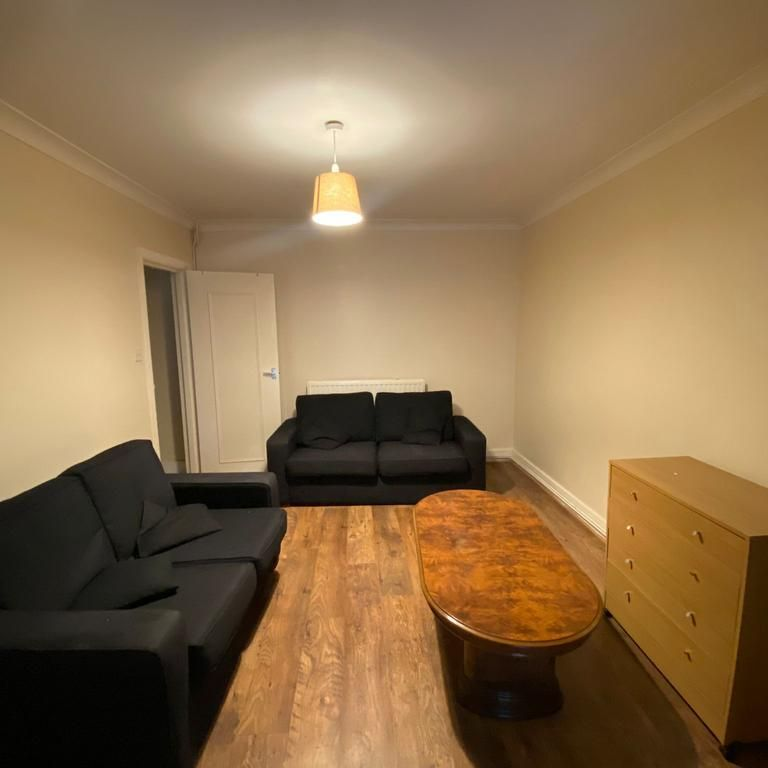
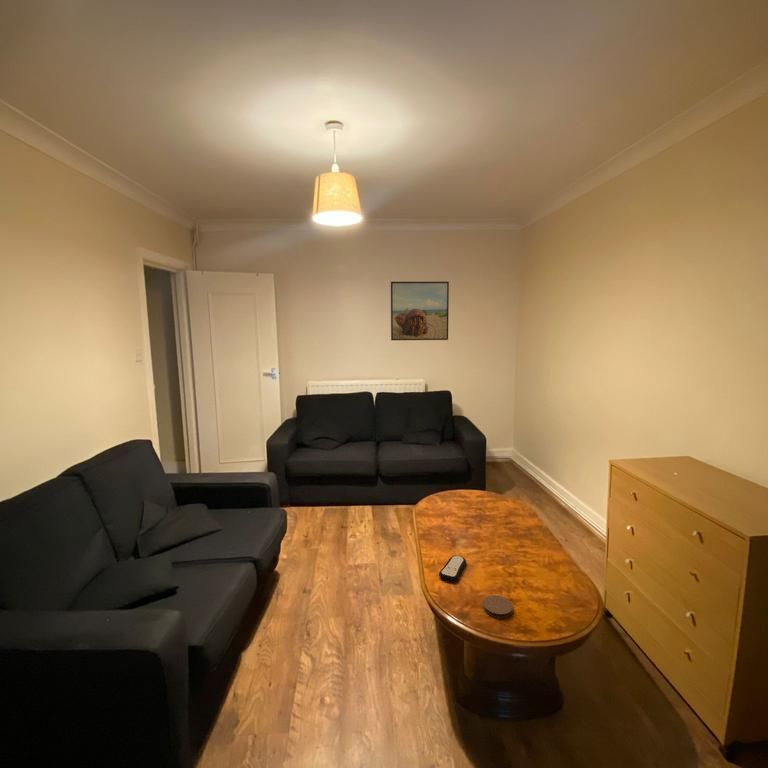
+ coaster (497, 606)
+ remote control (453, 567)
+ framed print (419, 311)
